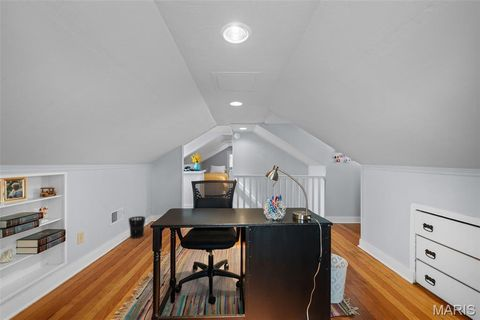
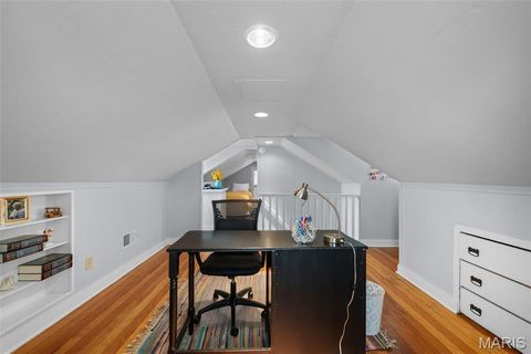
- wastebasket (137, 227)
